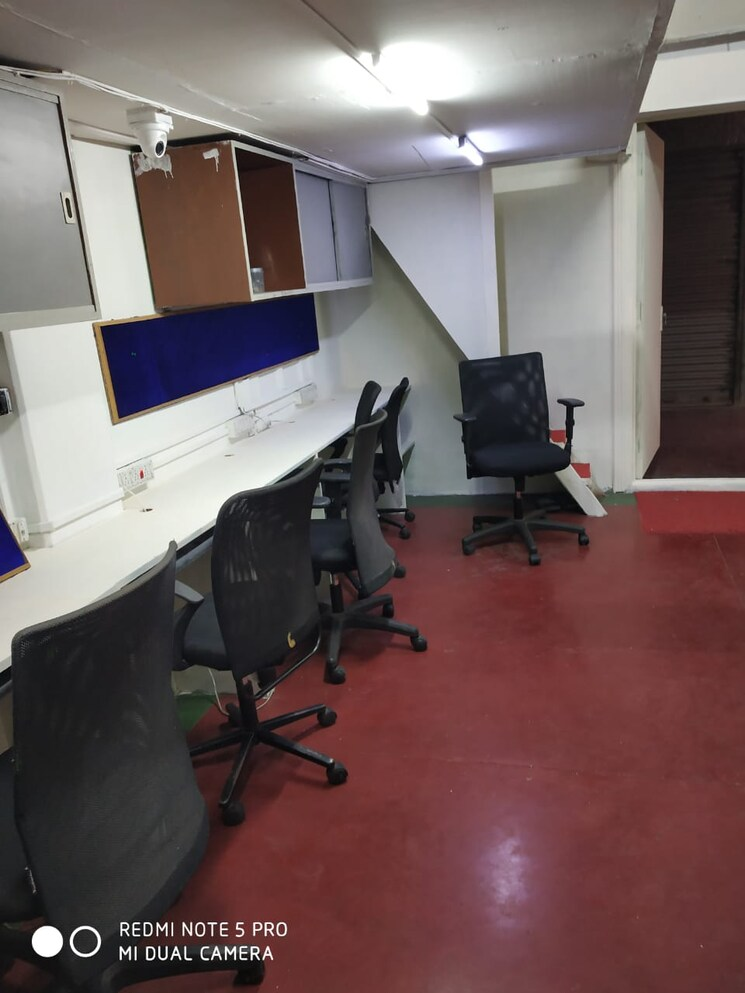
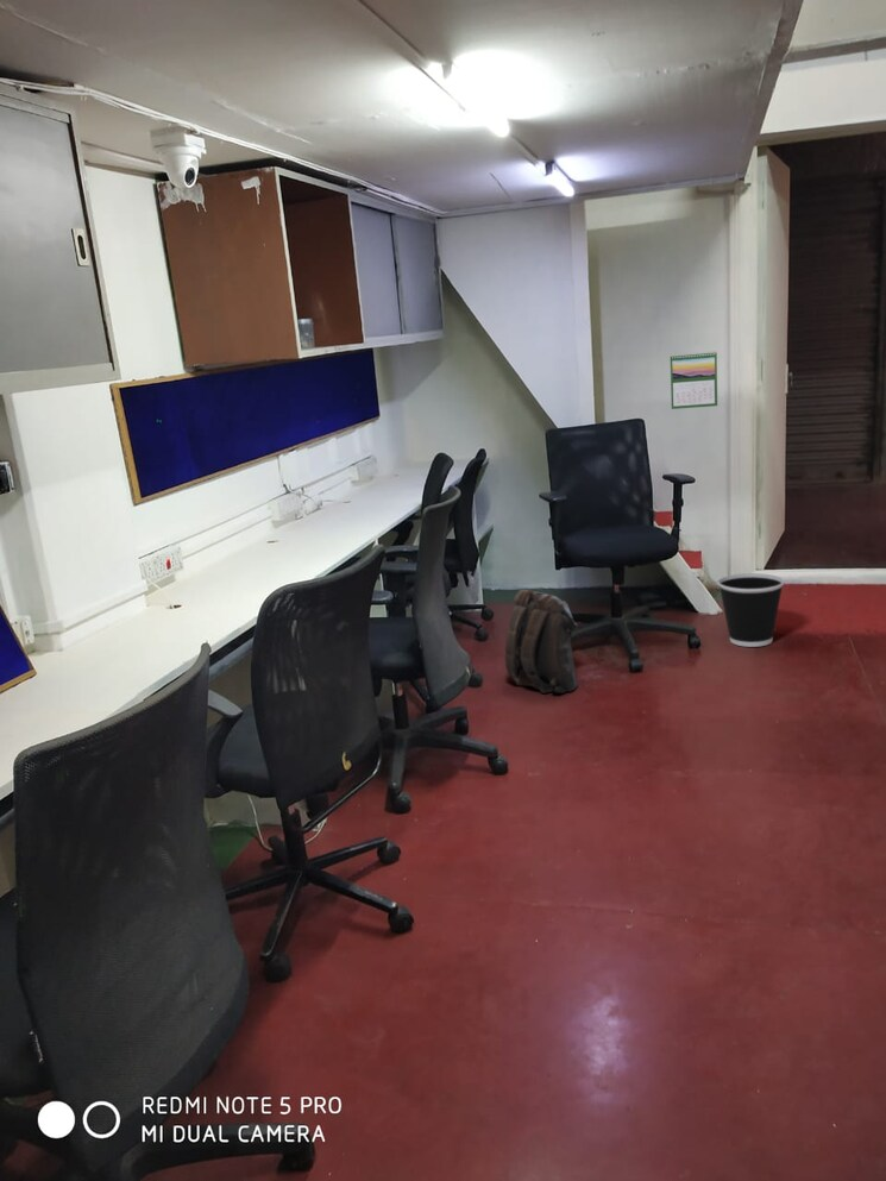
+ backpack (540, 637)
+ calendar (693, 379)
+ wastebasket (750, 610)
